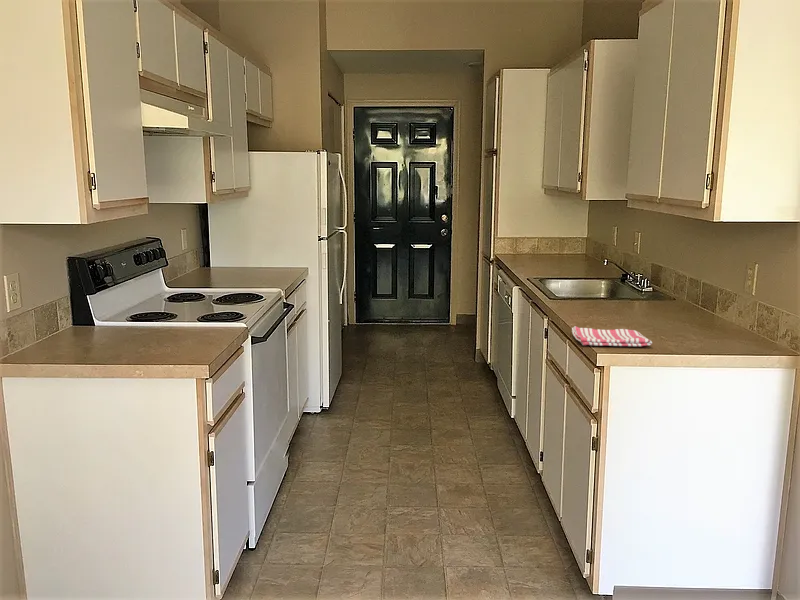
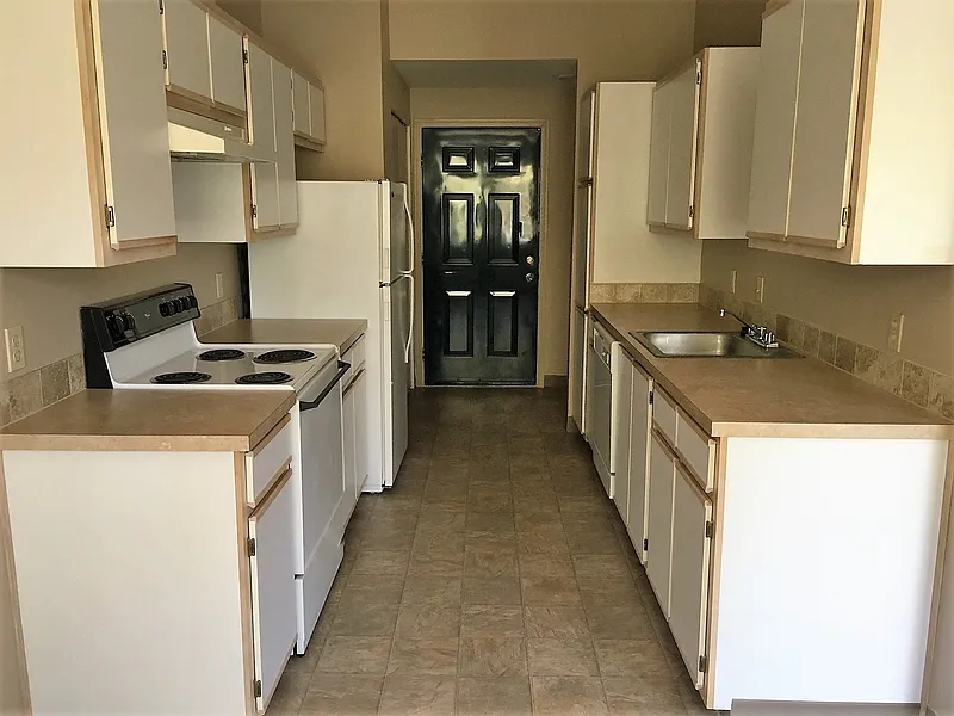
- dish towel (610, 336)
